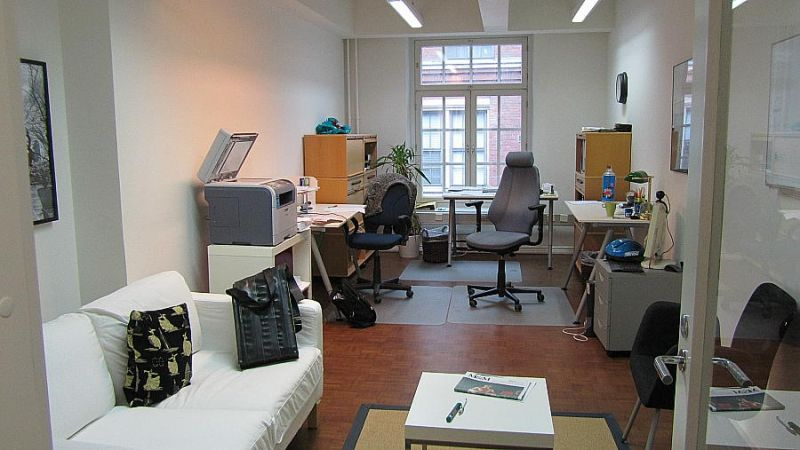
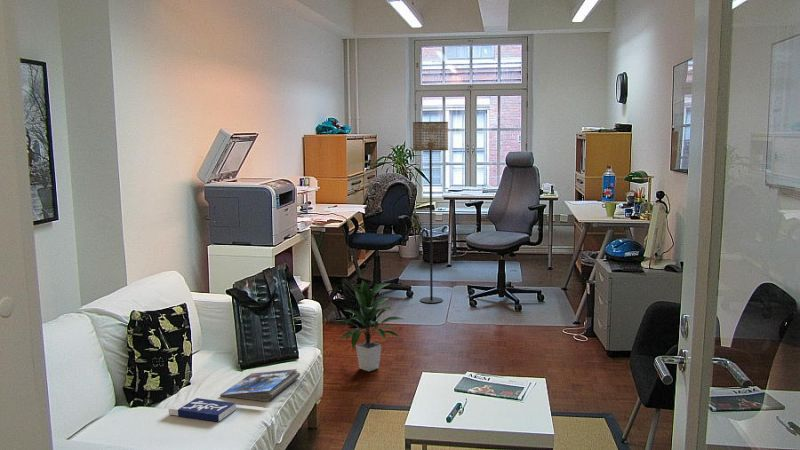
+ indoor plant (367, 323)
+ book (202, 408)
+ magazine (261, 382)
+ floor lamp (430, 212)
